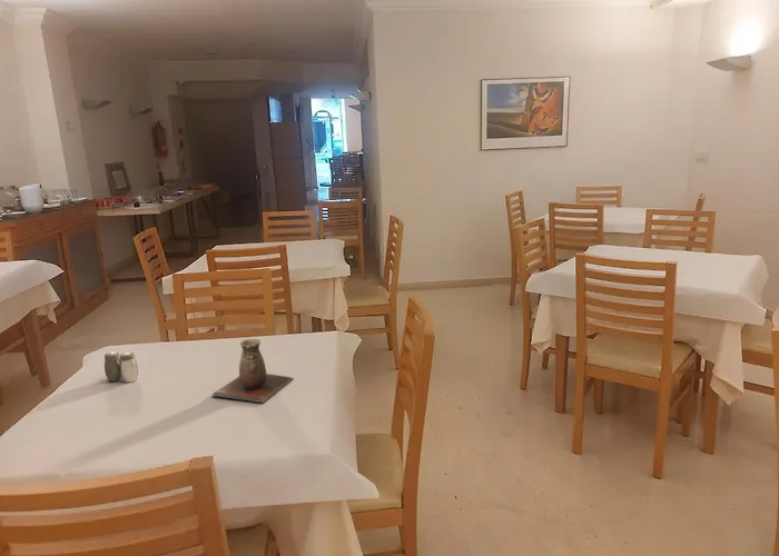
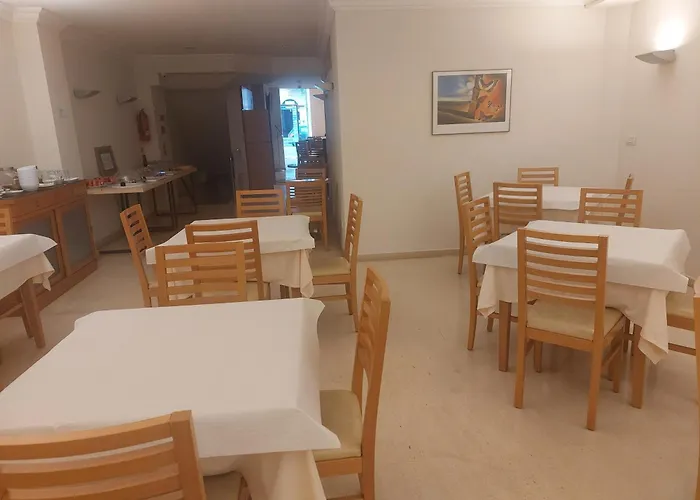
- salt and pepper shaker (120, 366)
- decorative vase (252, 364)
